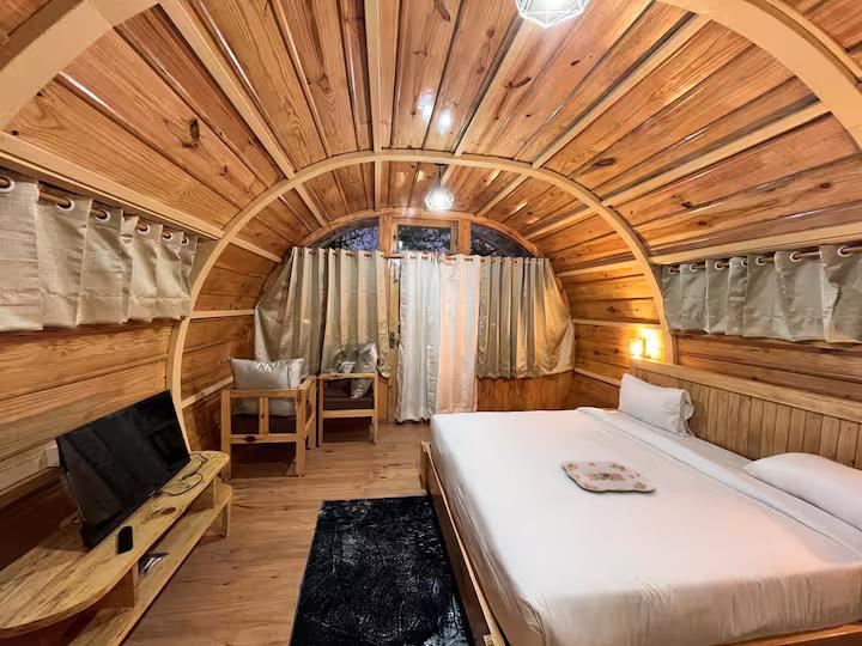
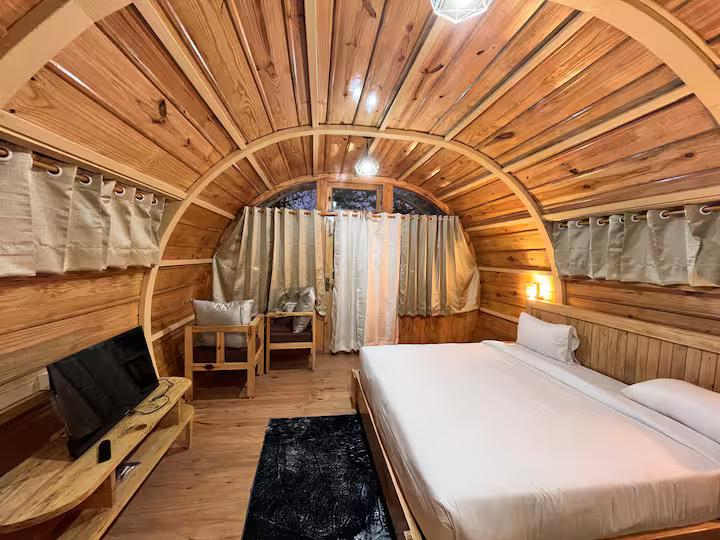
- serving tray (605, 475)
